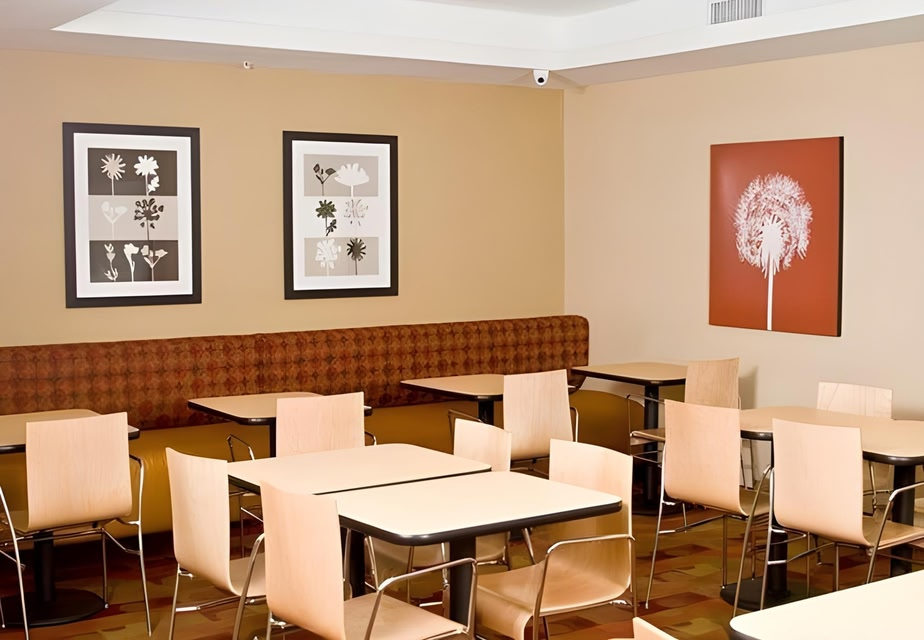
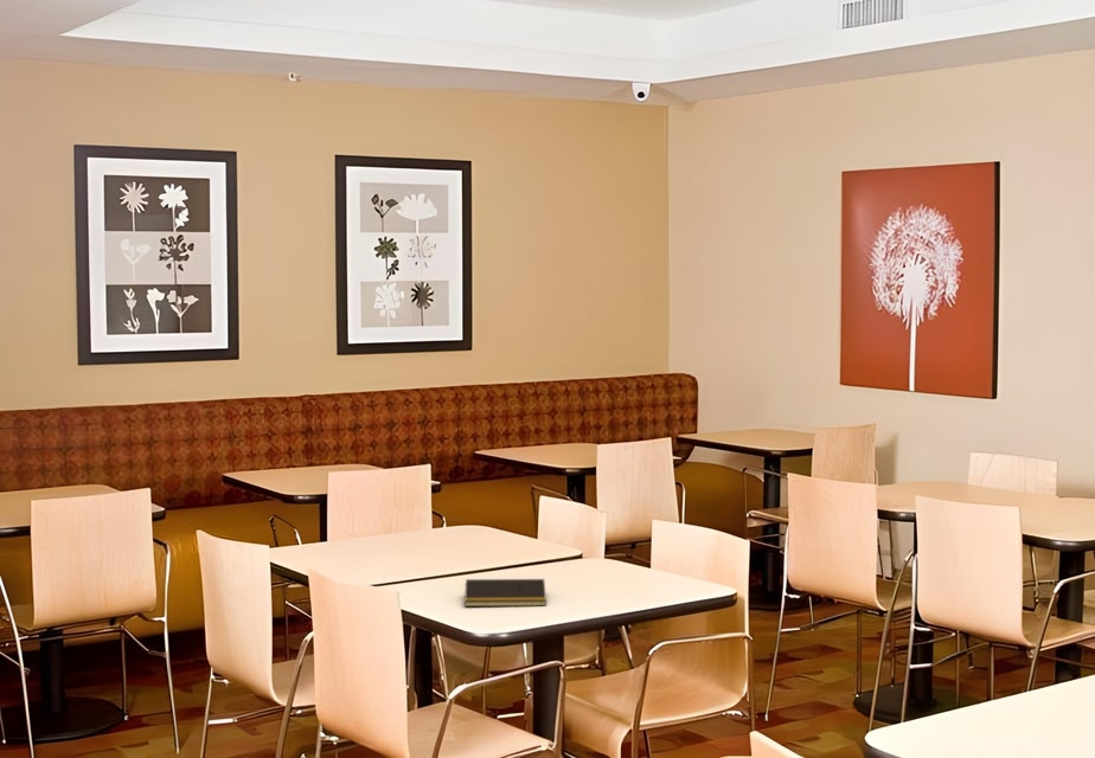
+ notepad (505, 592)
